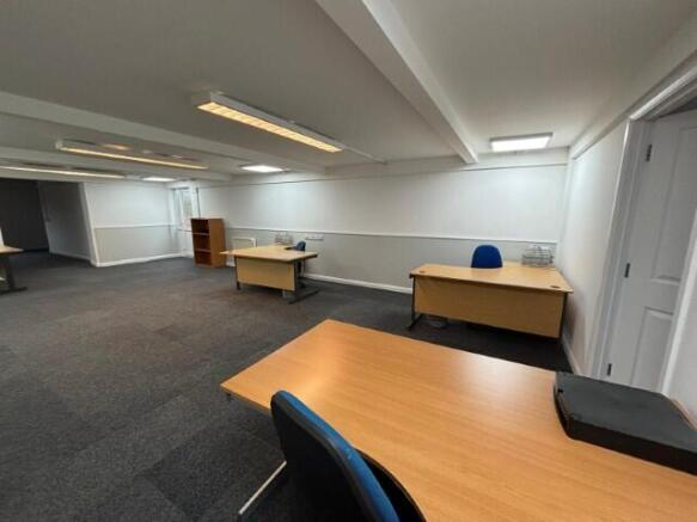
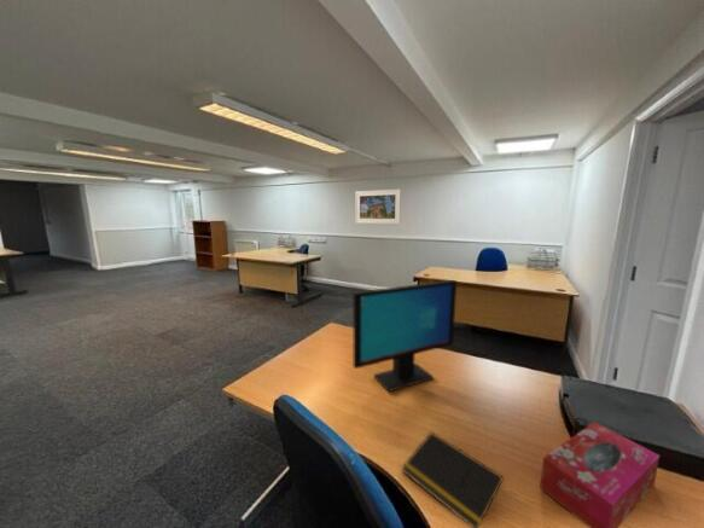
+ computer monitor (403, 332)
+ notepad (449, 472)
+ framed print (377, 207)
+ tissue box (599, 471)
